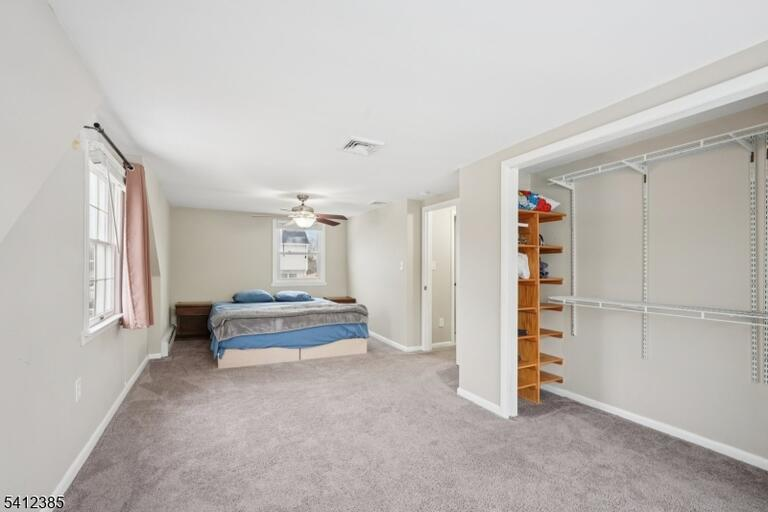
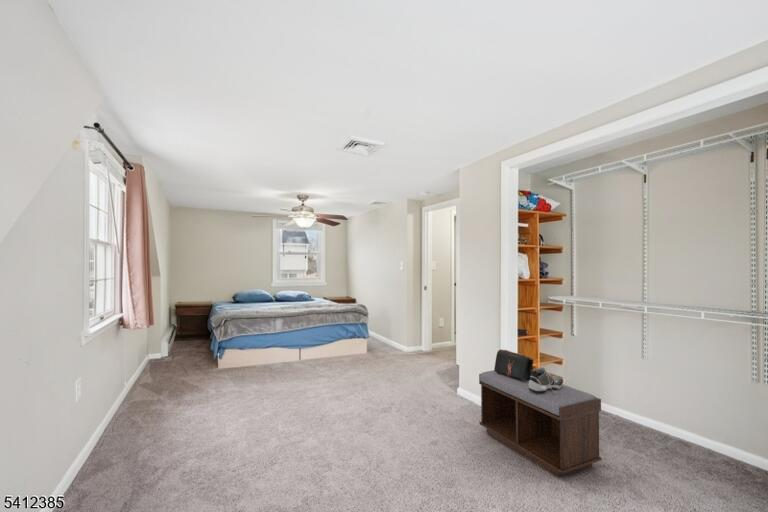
+ shoulder bag (513, 364)
+ hiking boot (547, 378)
+ bench (533, 414)
